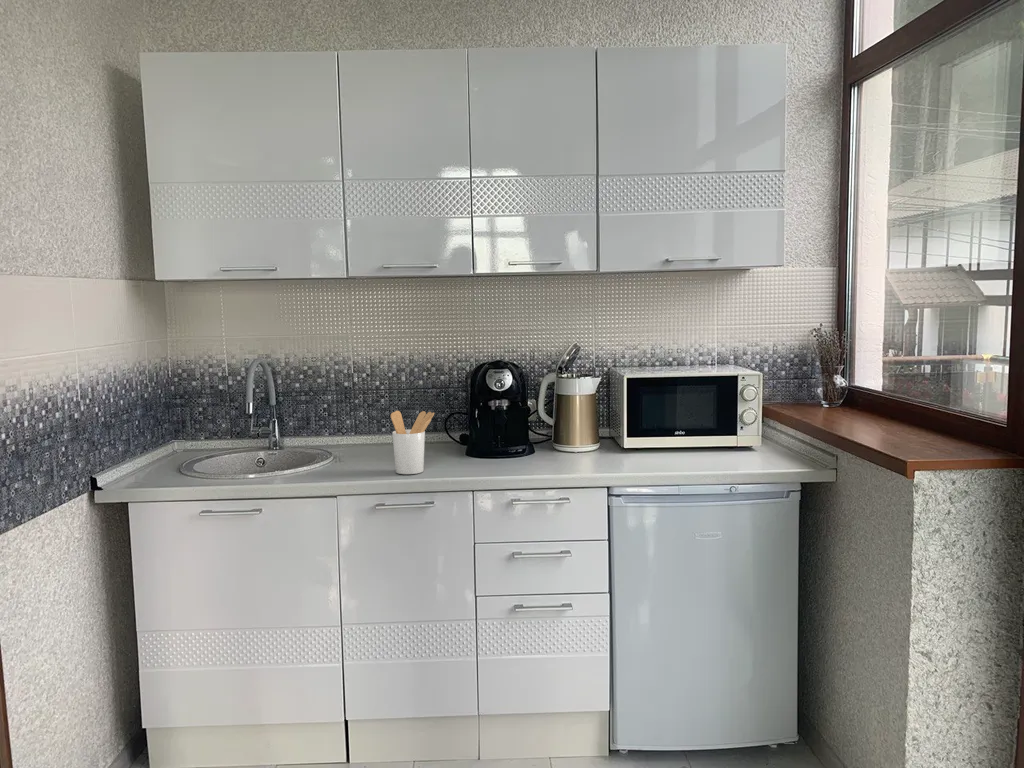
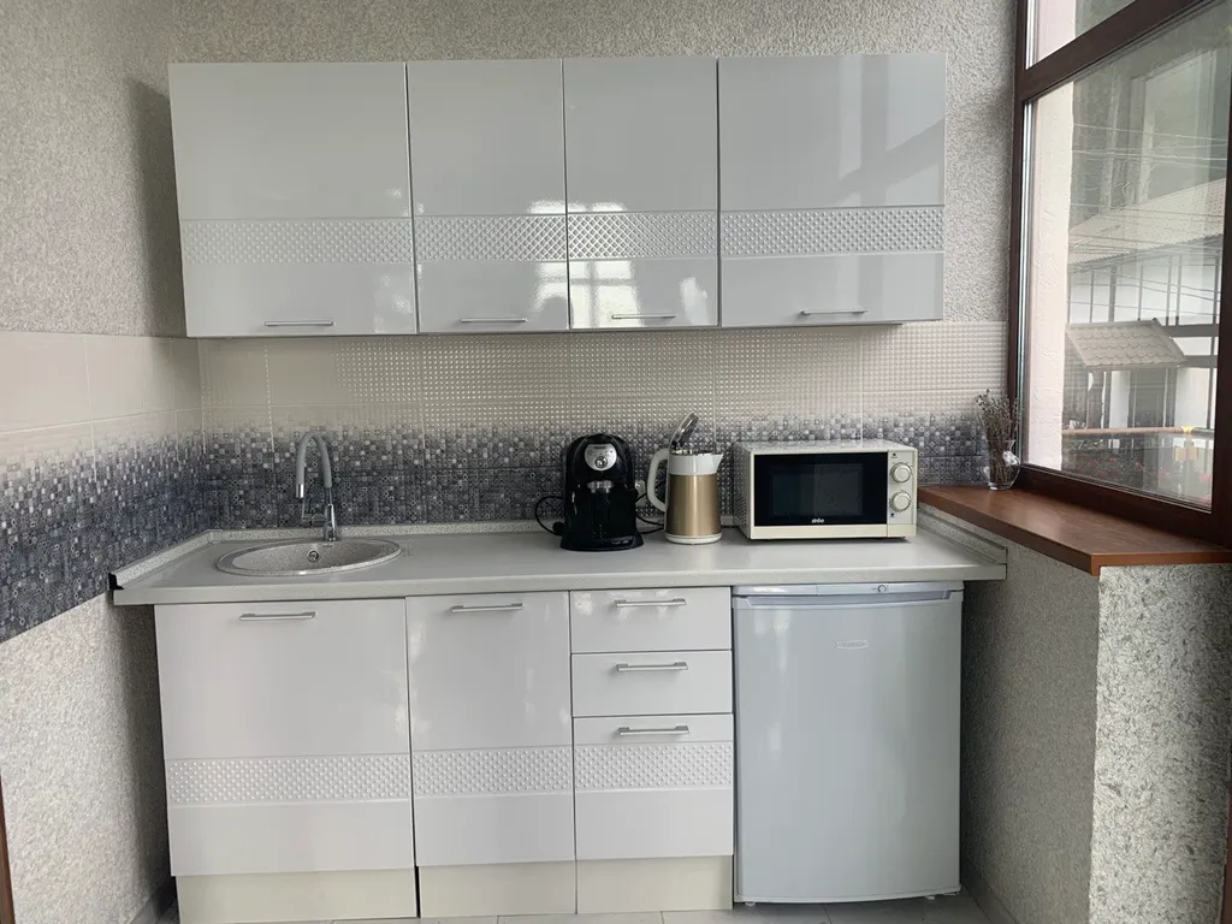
- utensil holder (414, 440)
